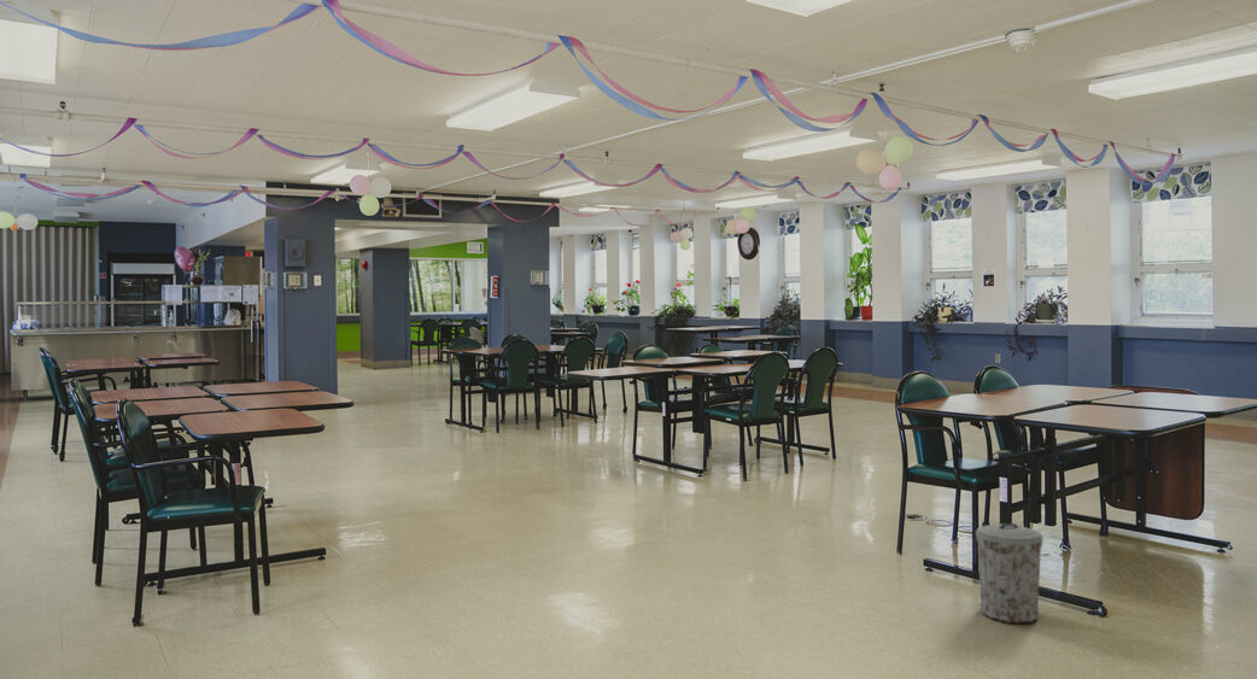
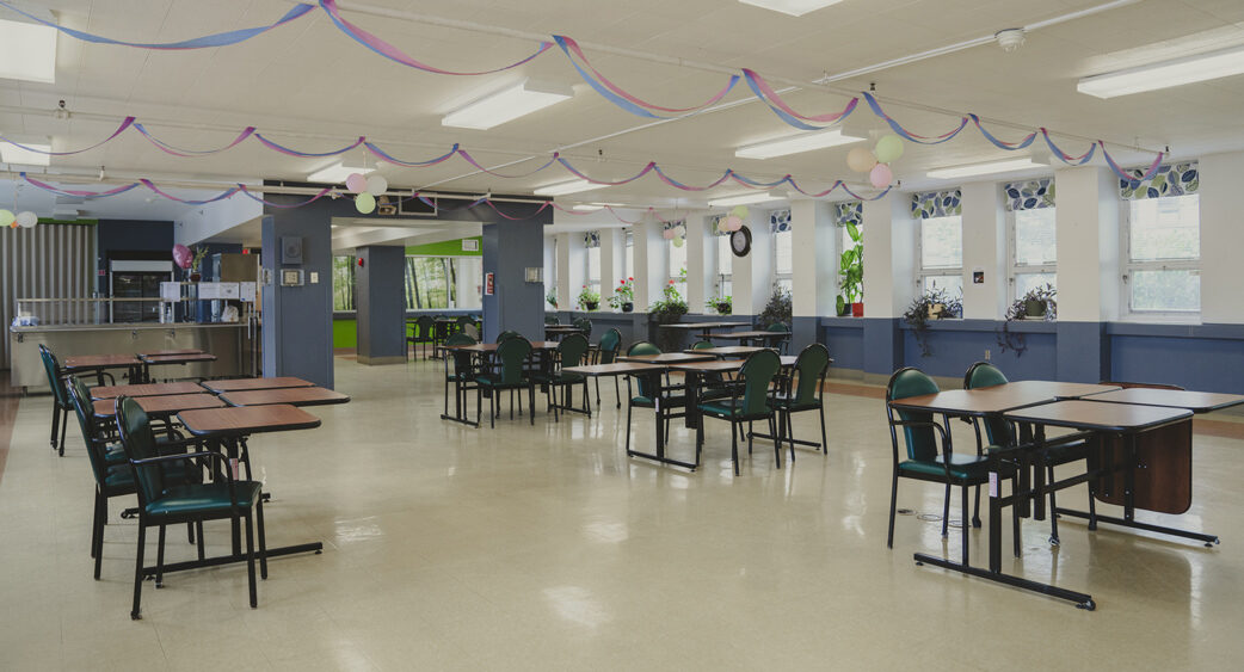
- trash can (1008, 569)
